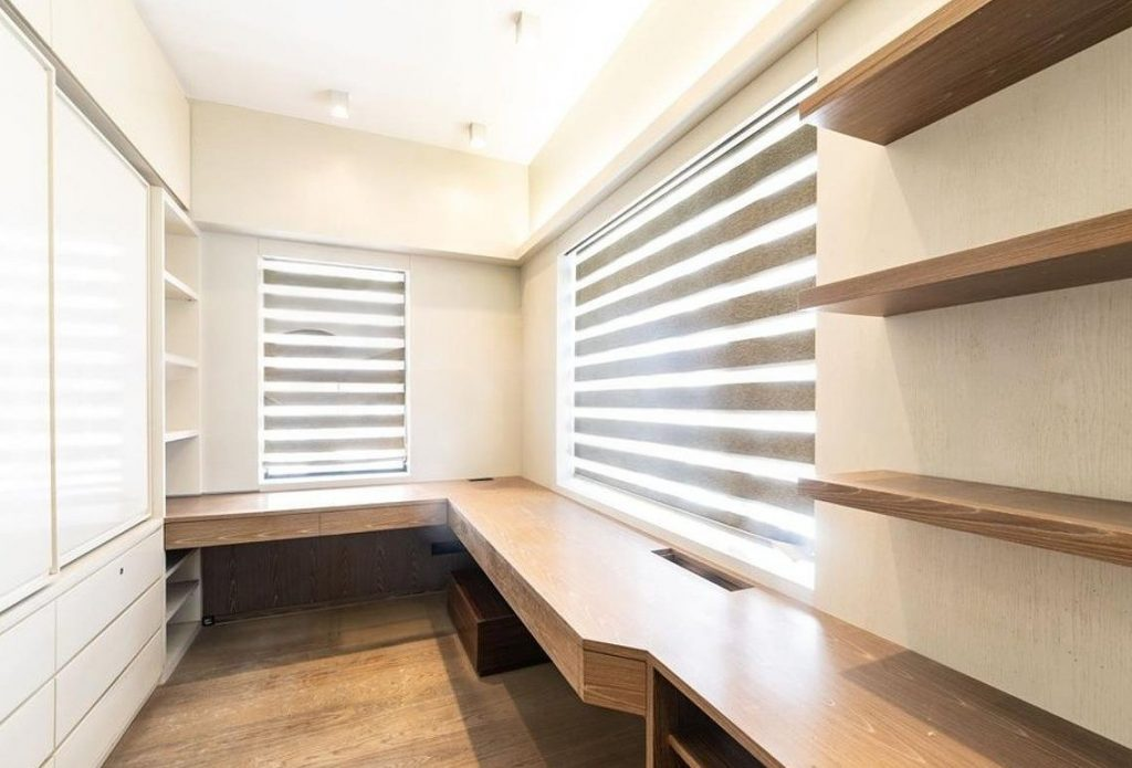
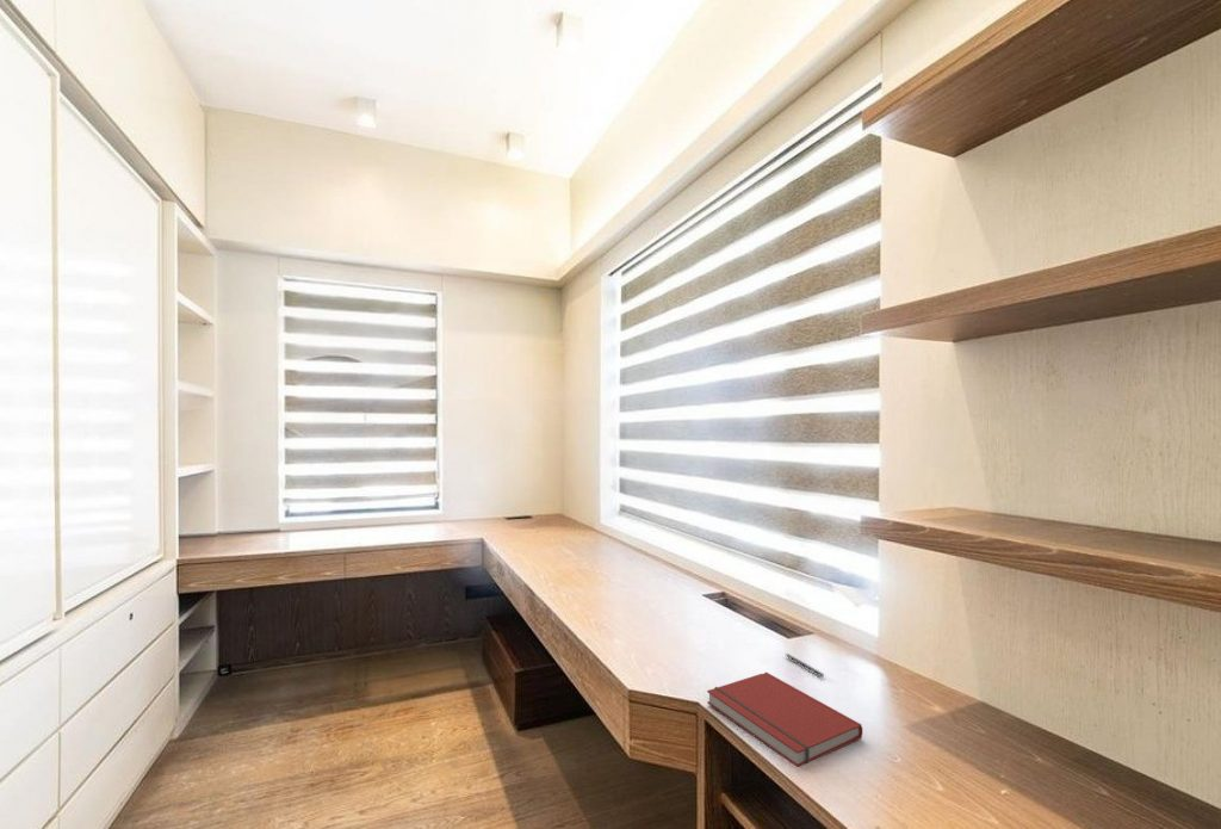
+ book (780, 712)
+ pen (802, 663)
